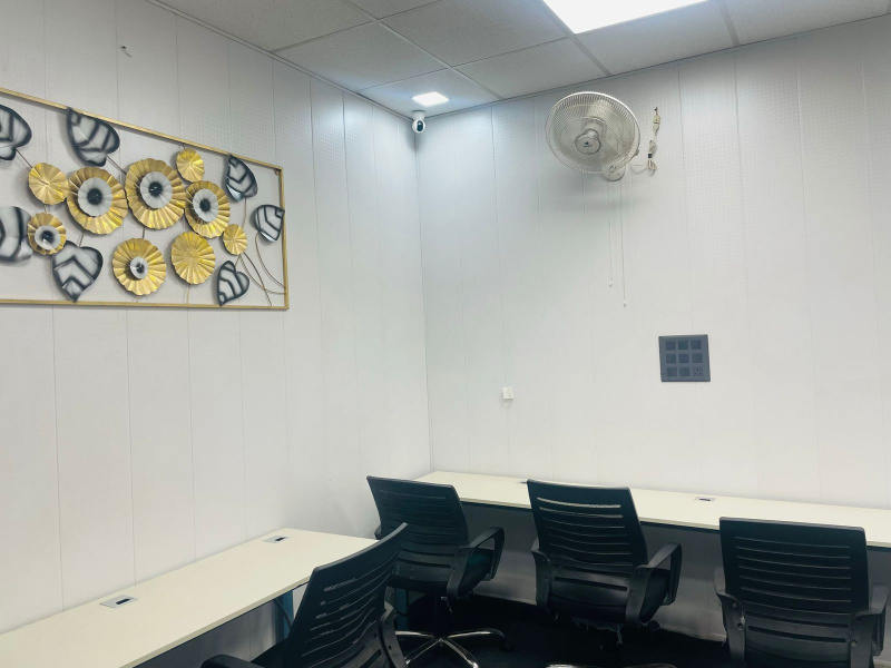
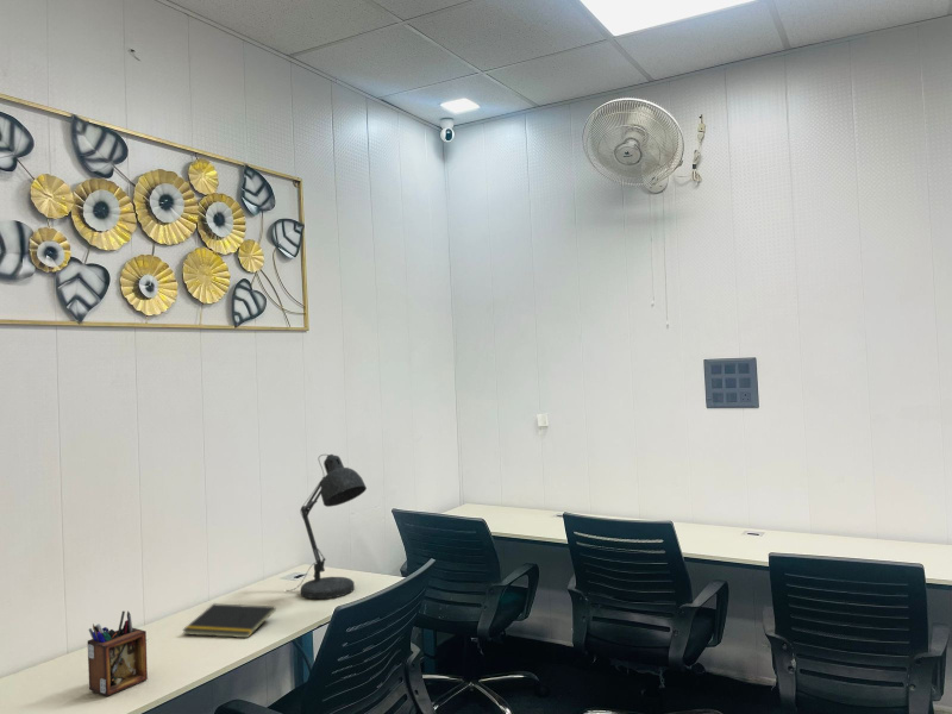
+ desk organizer (117, 650)
+ desk lamp (328, 506)
+ notepad (230, 620)
